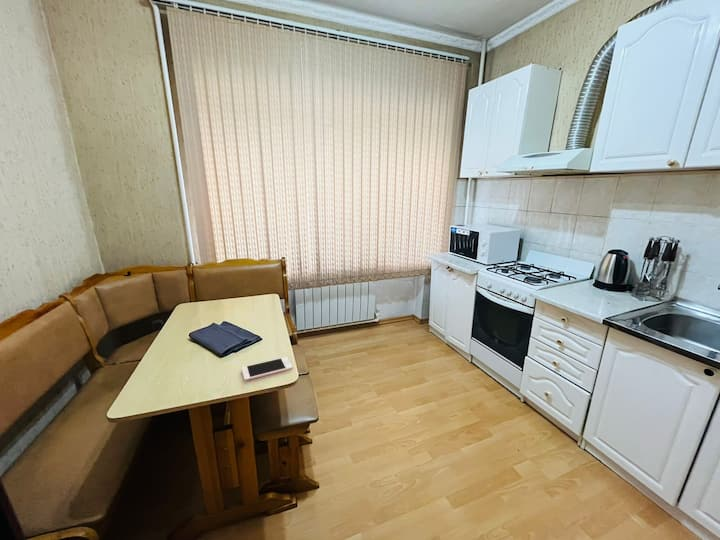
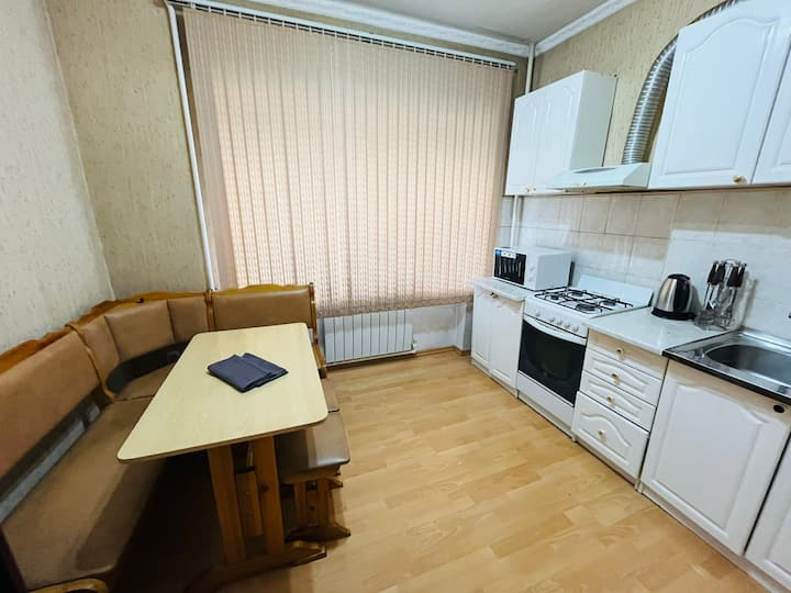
- cell phone (267, 368)
